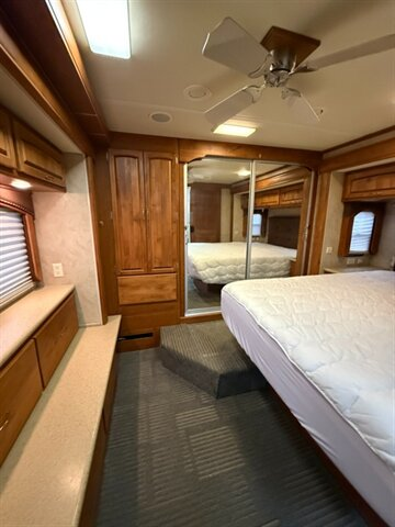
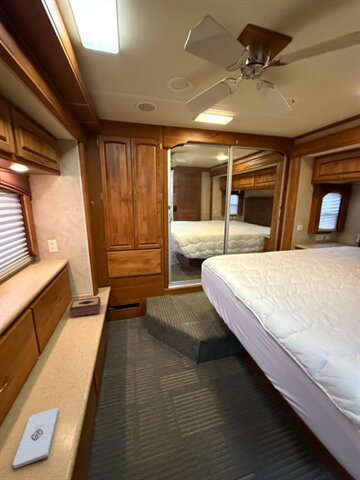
+ notepad (38, 434)
+ tissue box (86, 306)
